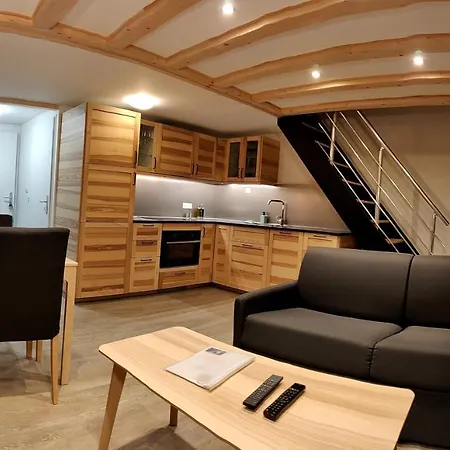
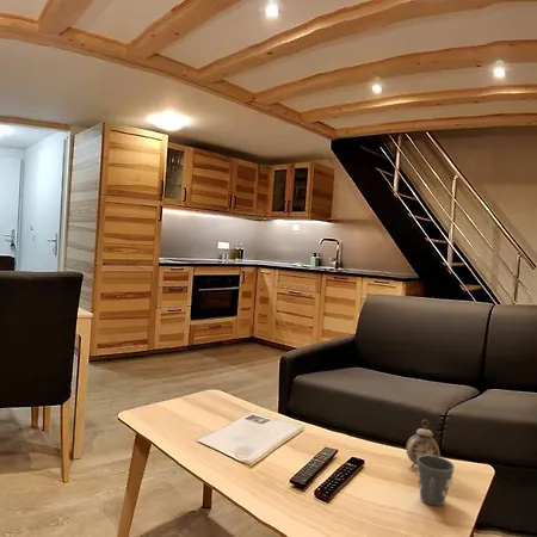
+ mug (433, 483)
+ alarm clock (424, 444)
